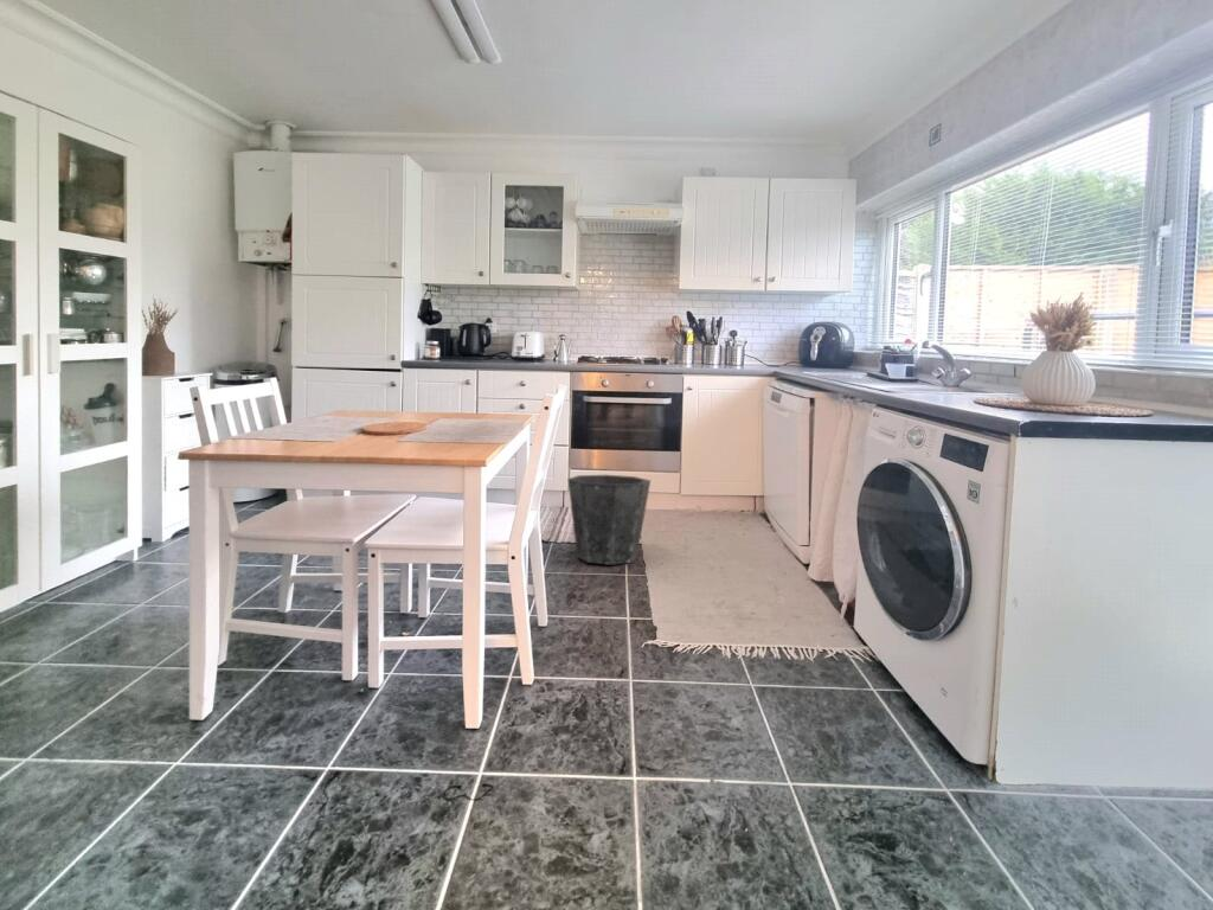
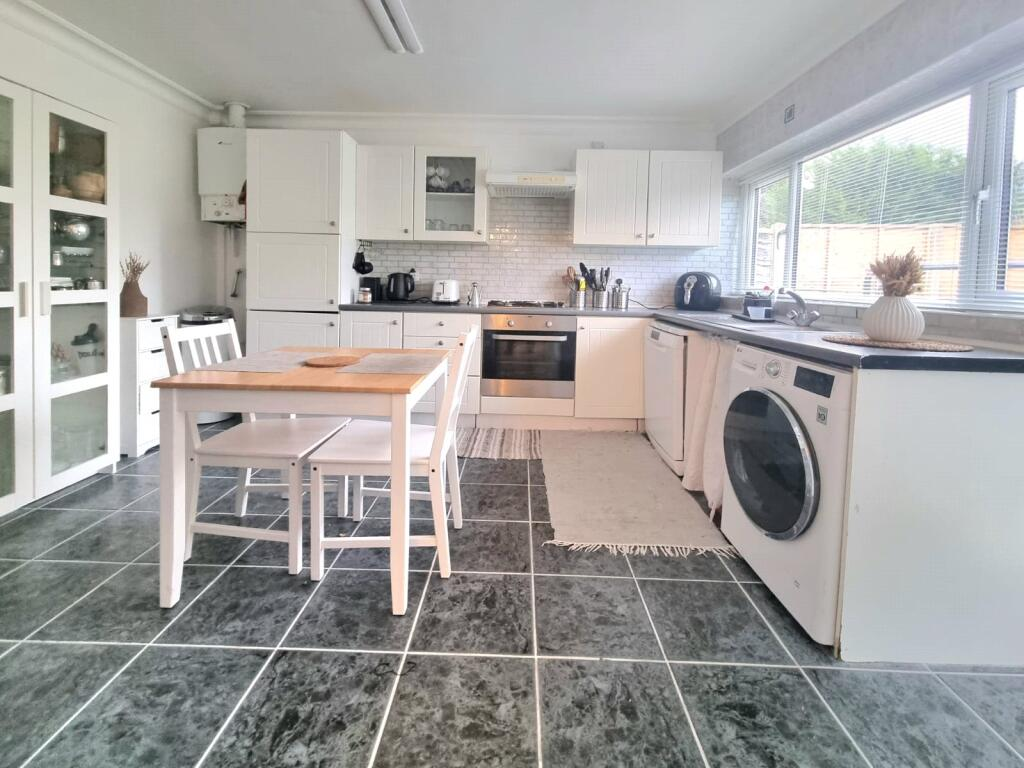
- waste bin (608, 518)
